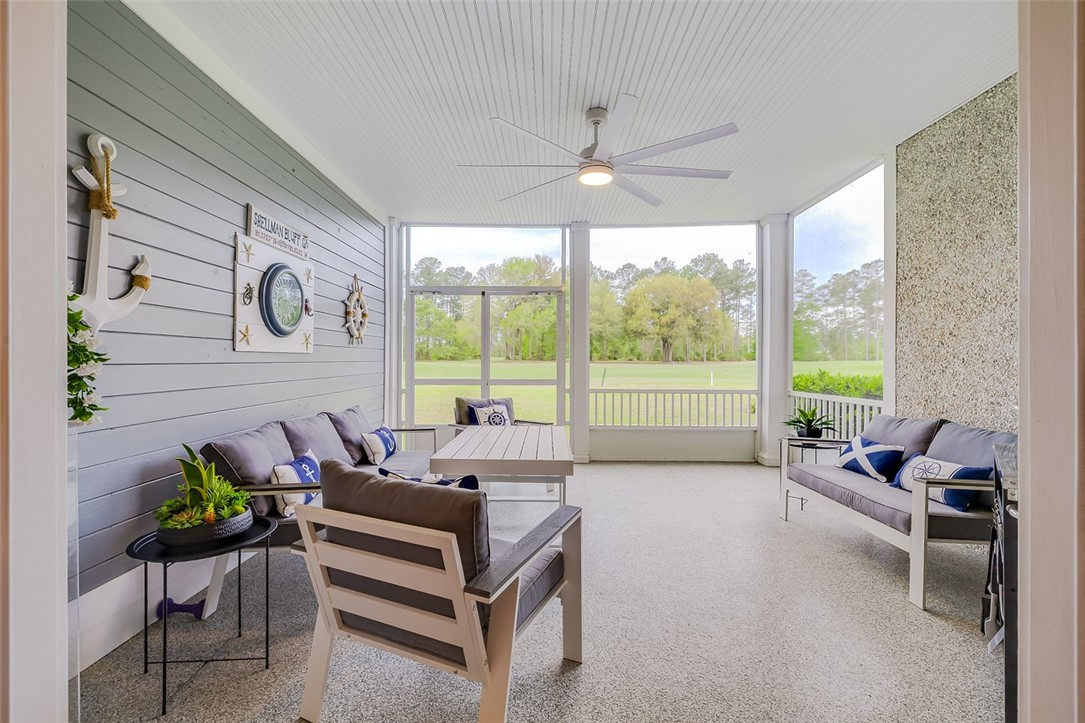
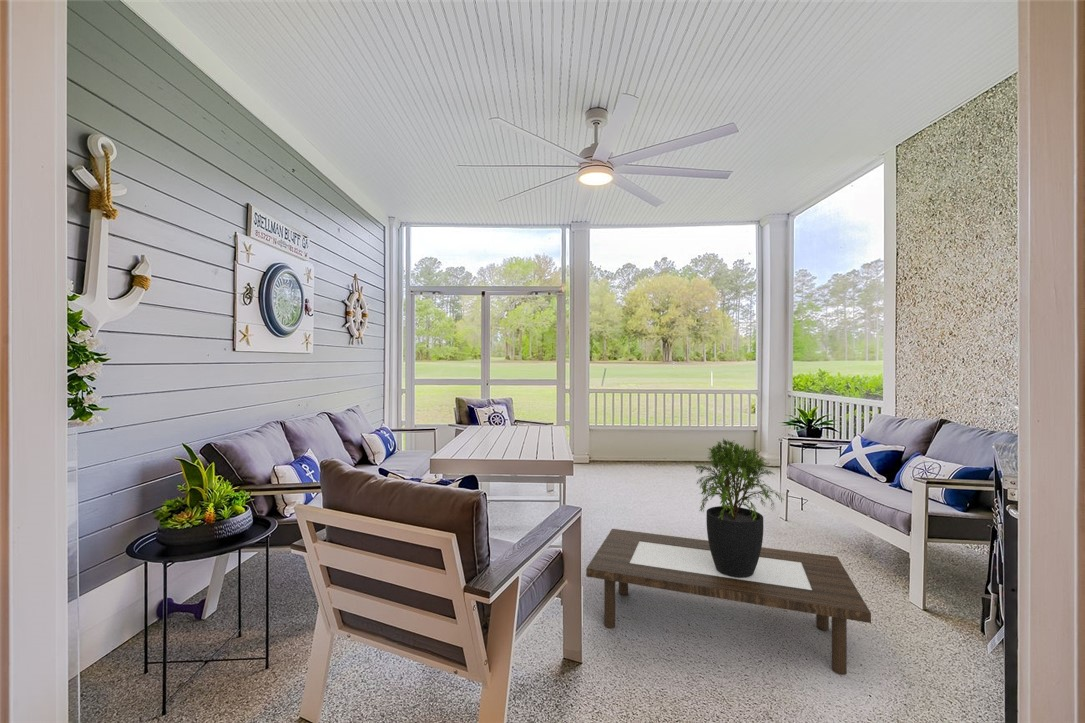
+ potted plant (734, 502)
+ coffee table (715, 593)
